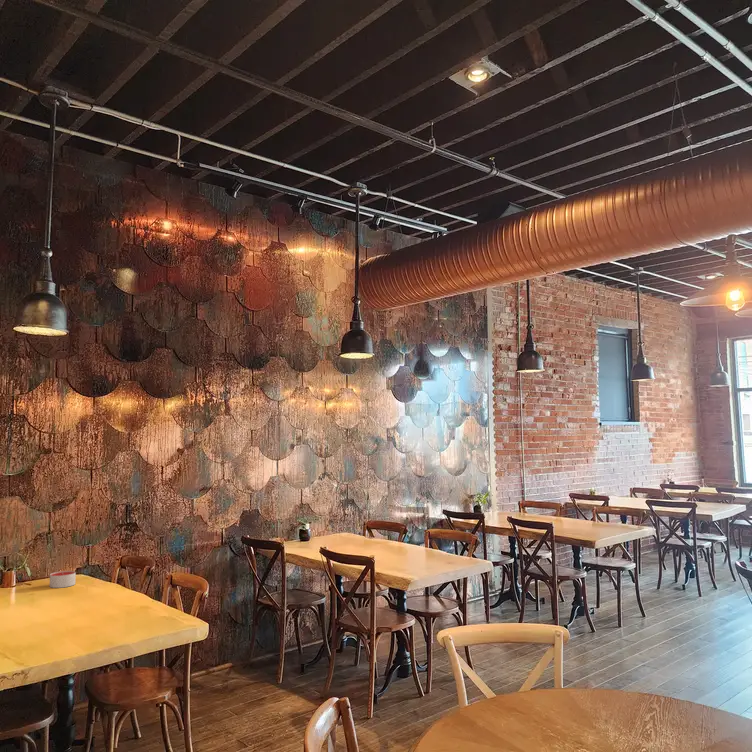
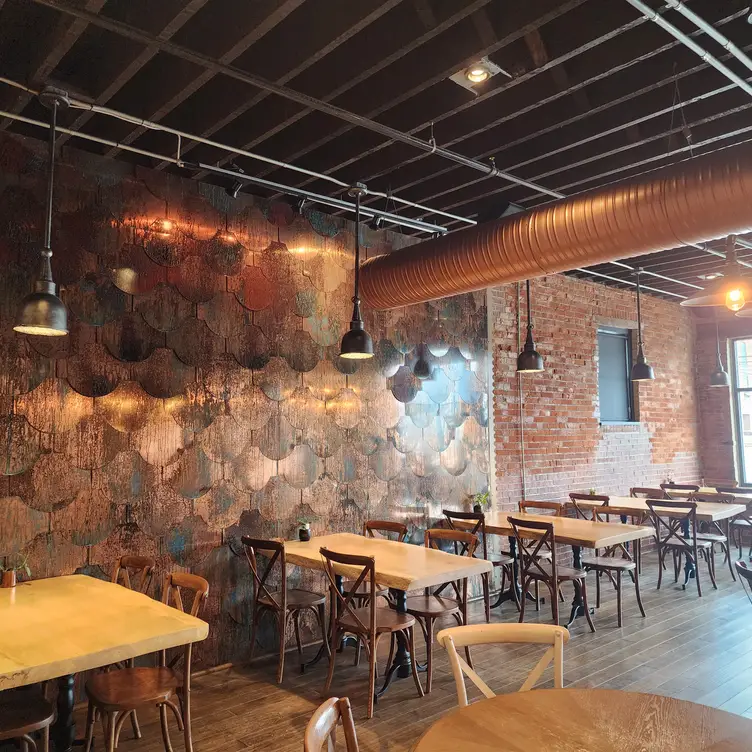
- candle (62, 578)
